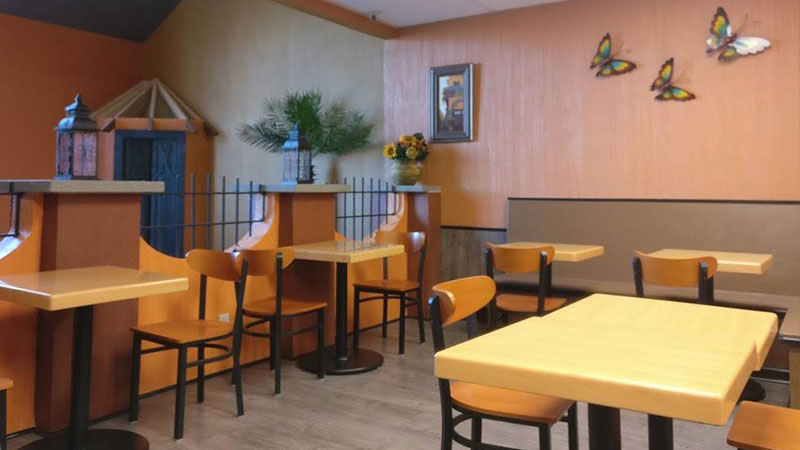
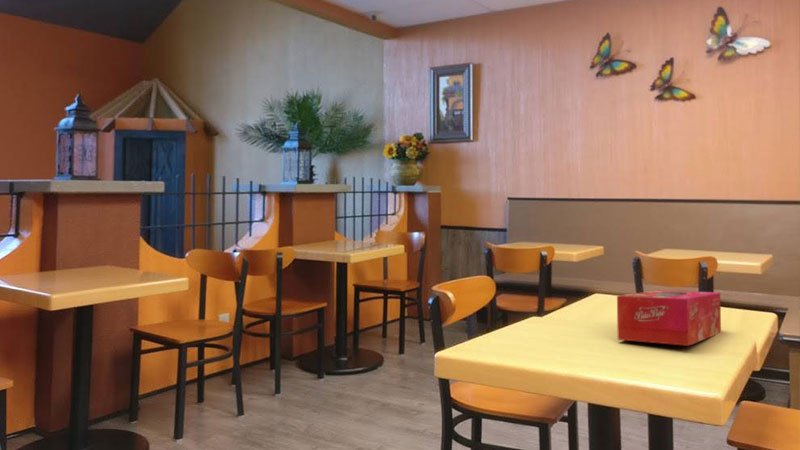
+ tissue box (671, 315)
